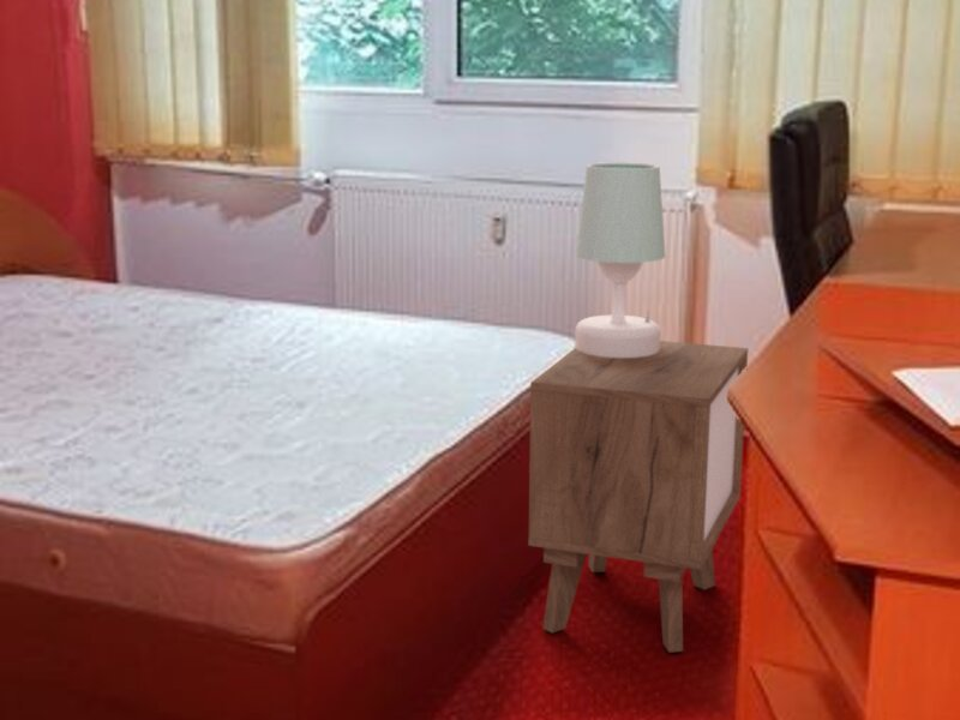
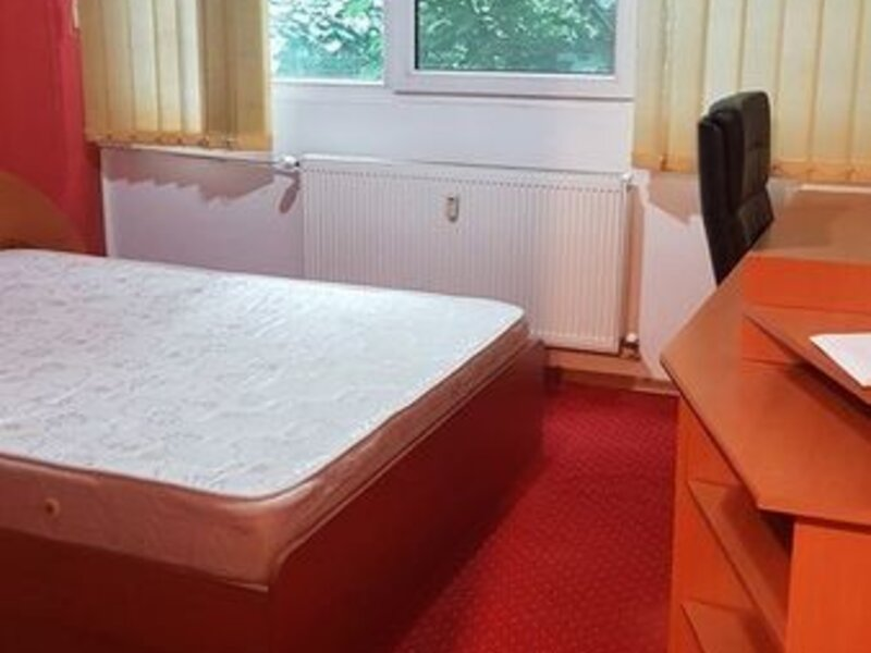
- nightstand (635, 487)
- table lamp (619, 257)
